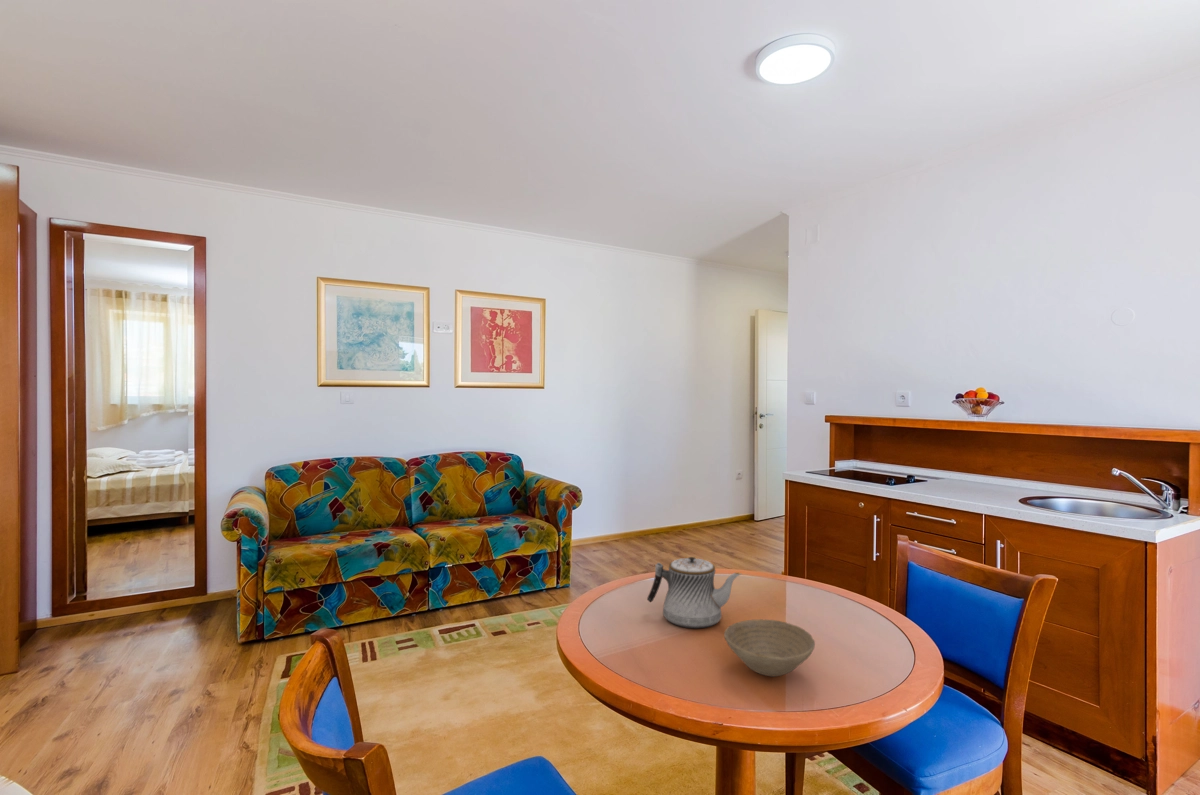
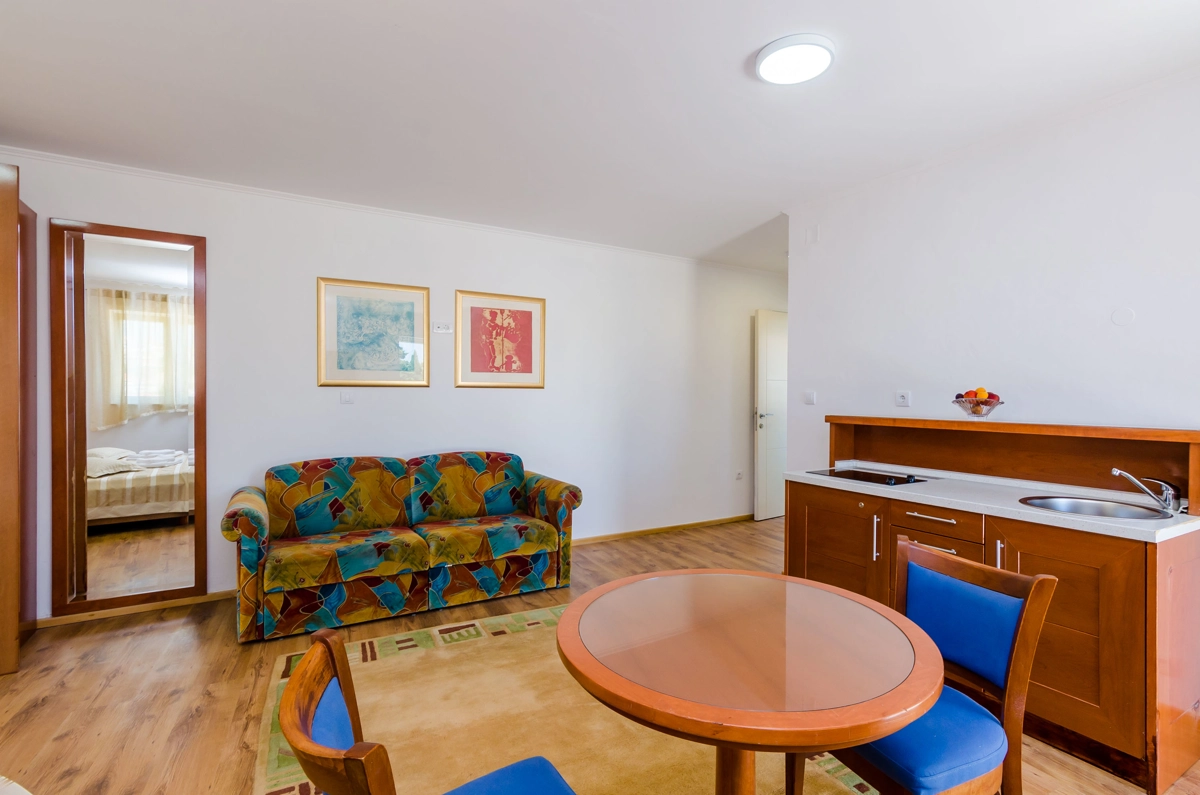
- teapot (693, 588)
- bowl (768, 653)
